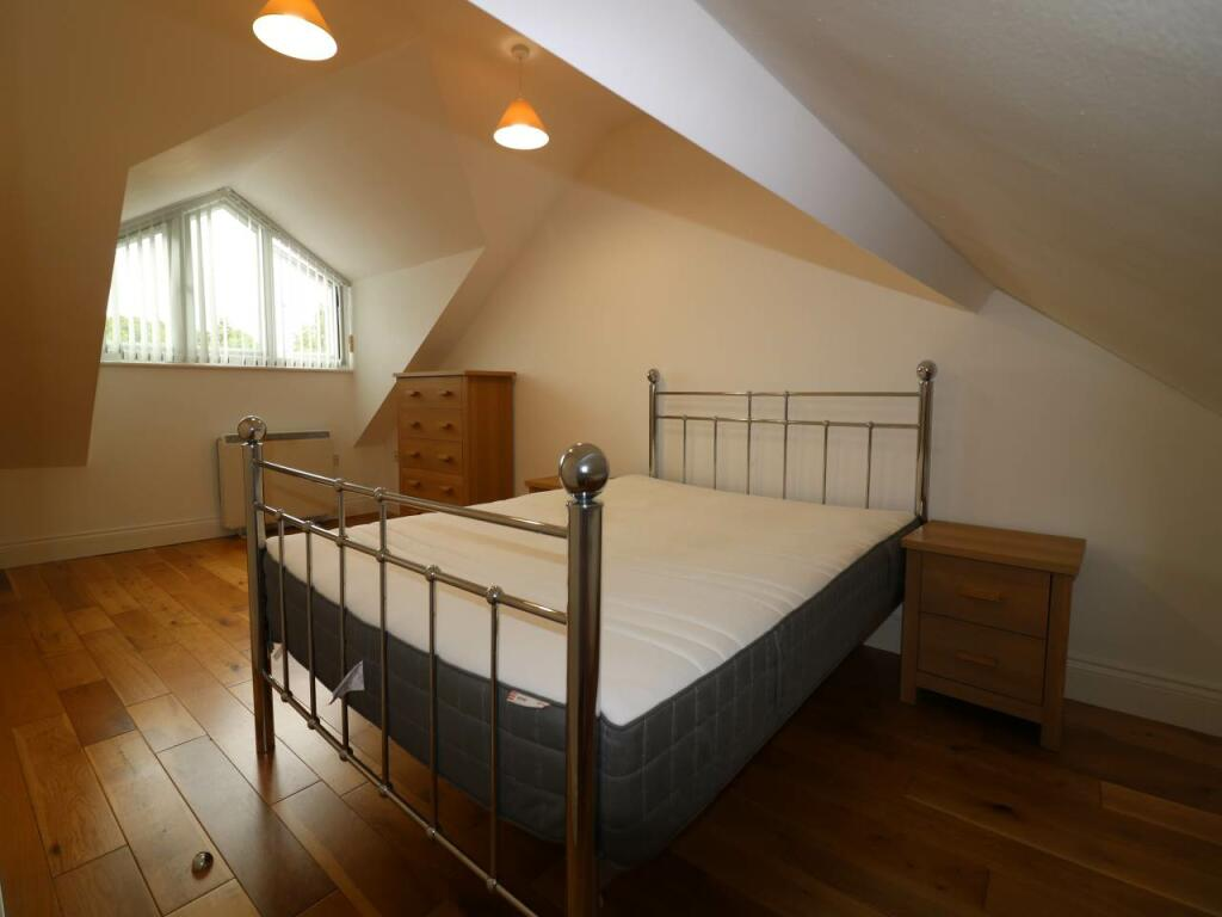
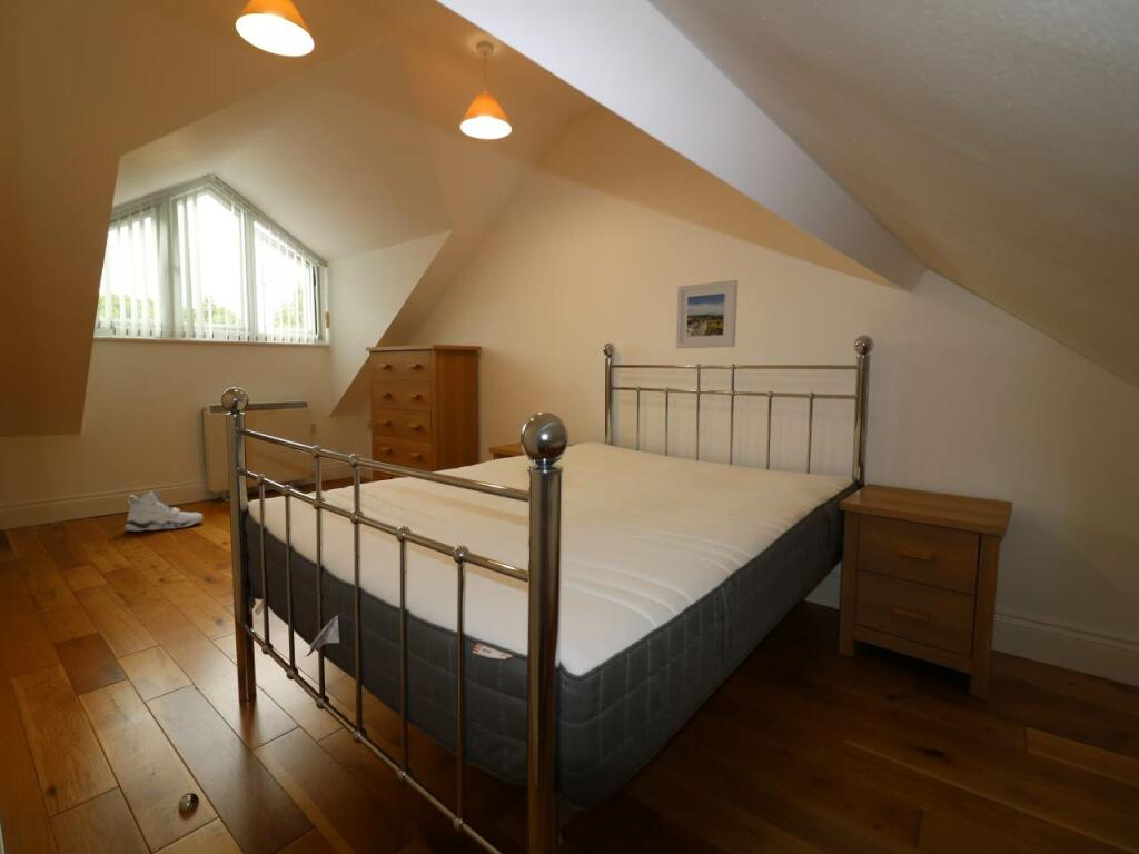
+ sneaker (164, 509)
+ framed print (705, 315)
